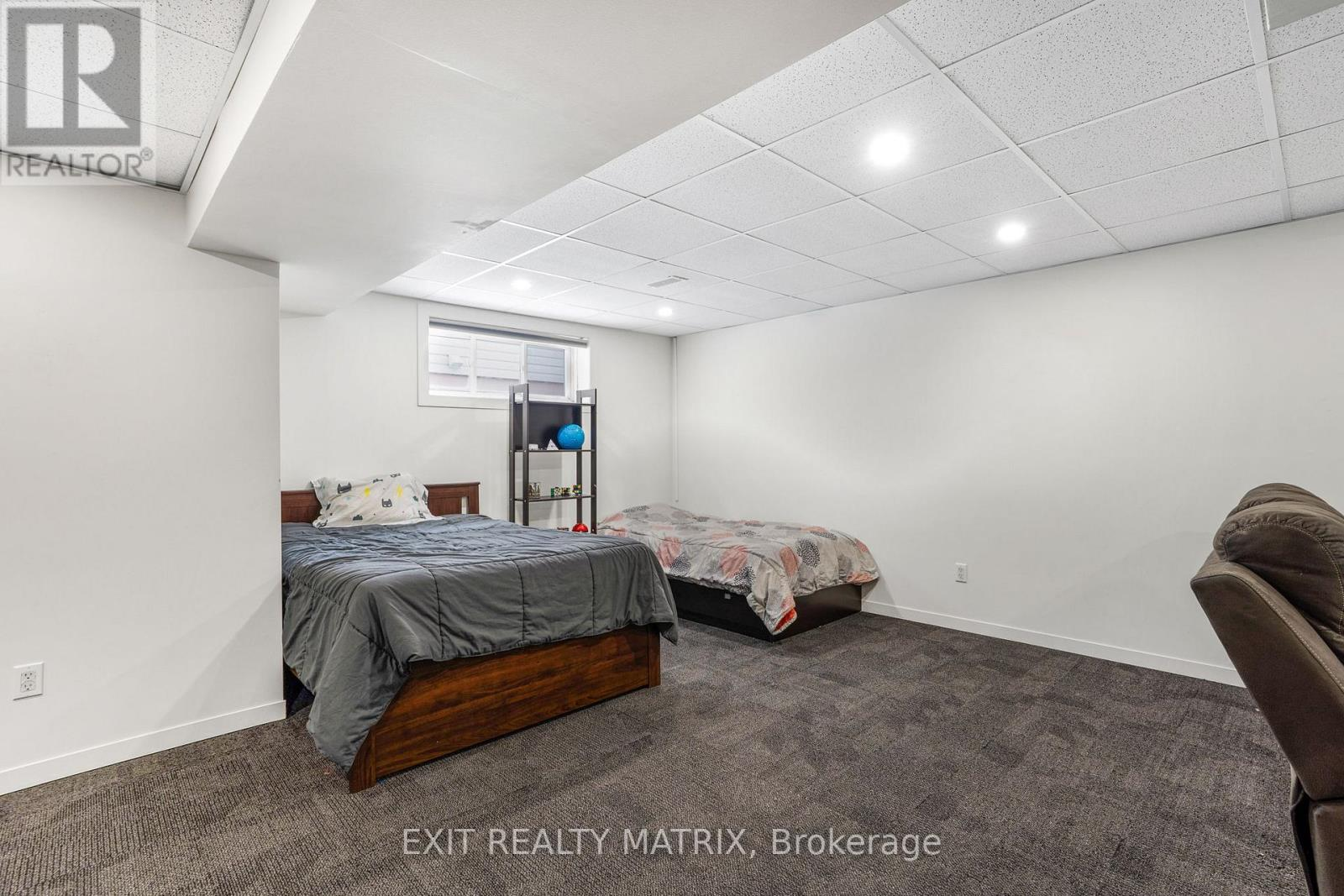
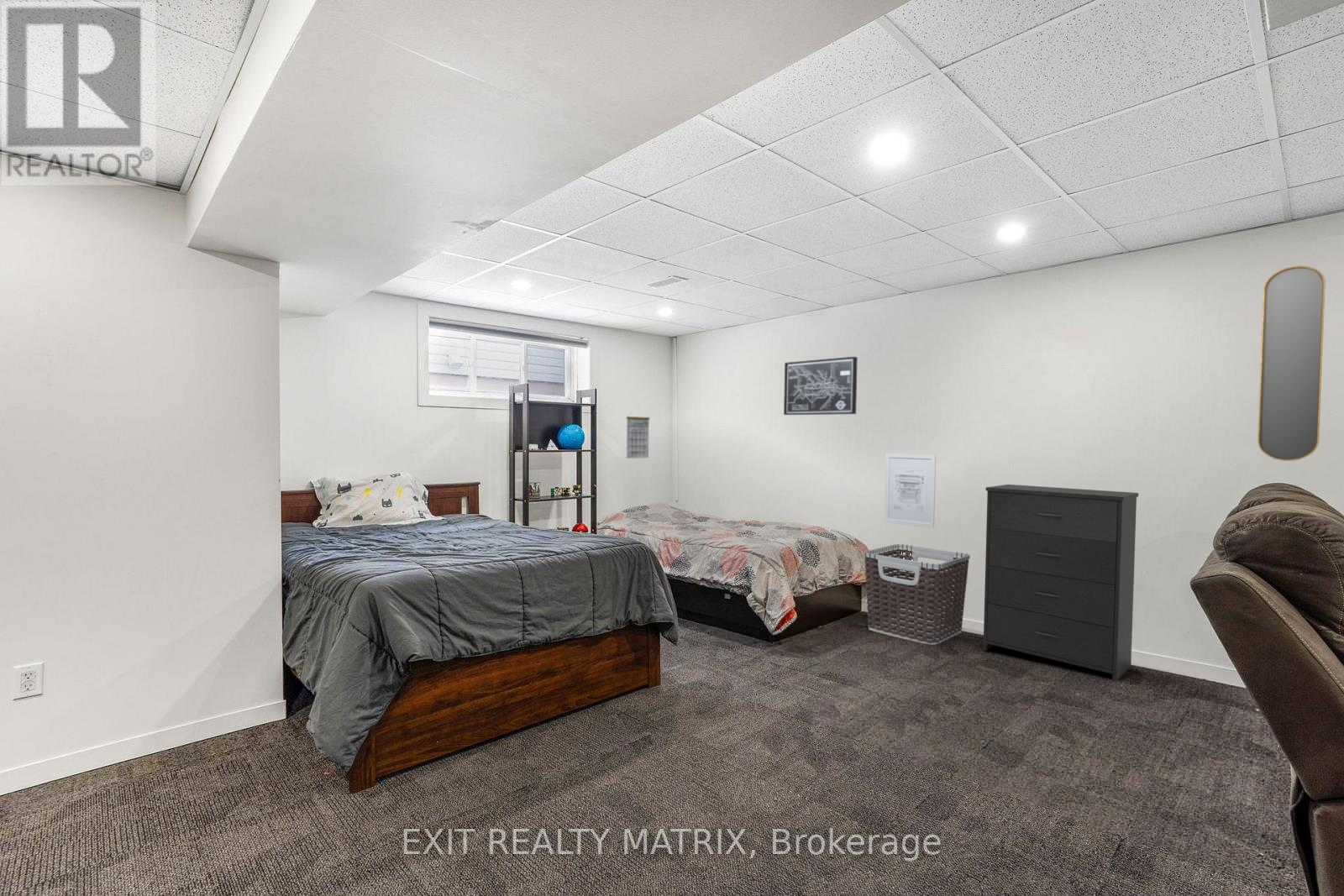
+ home mirror (1290, 364)
+ wall art (818, 387)
+ calendar (638, 432)
+ dresser (1057, 574)
+ clothes hamper (916, 591)
+ wall art (909, 490)
